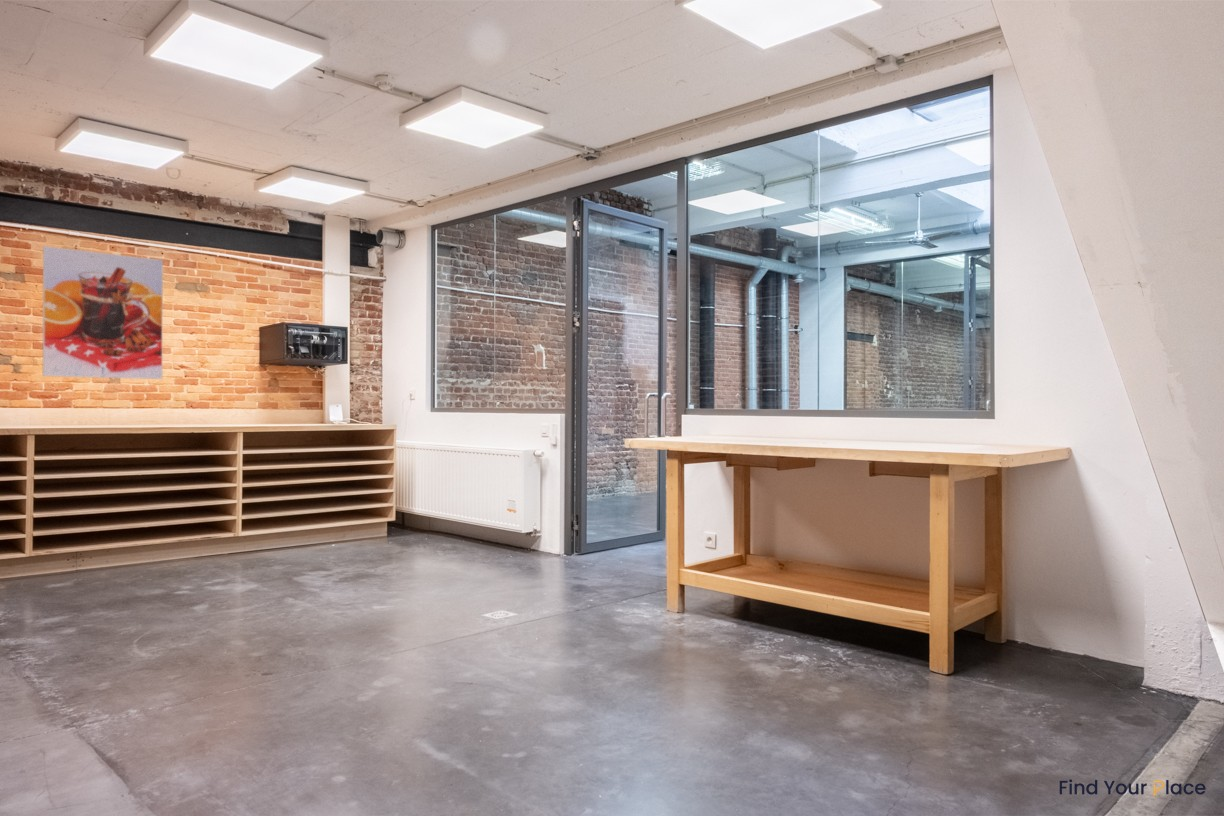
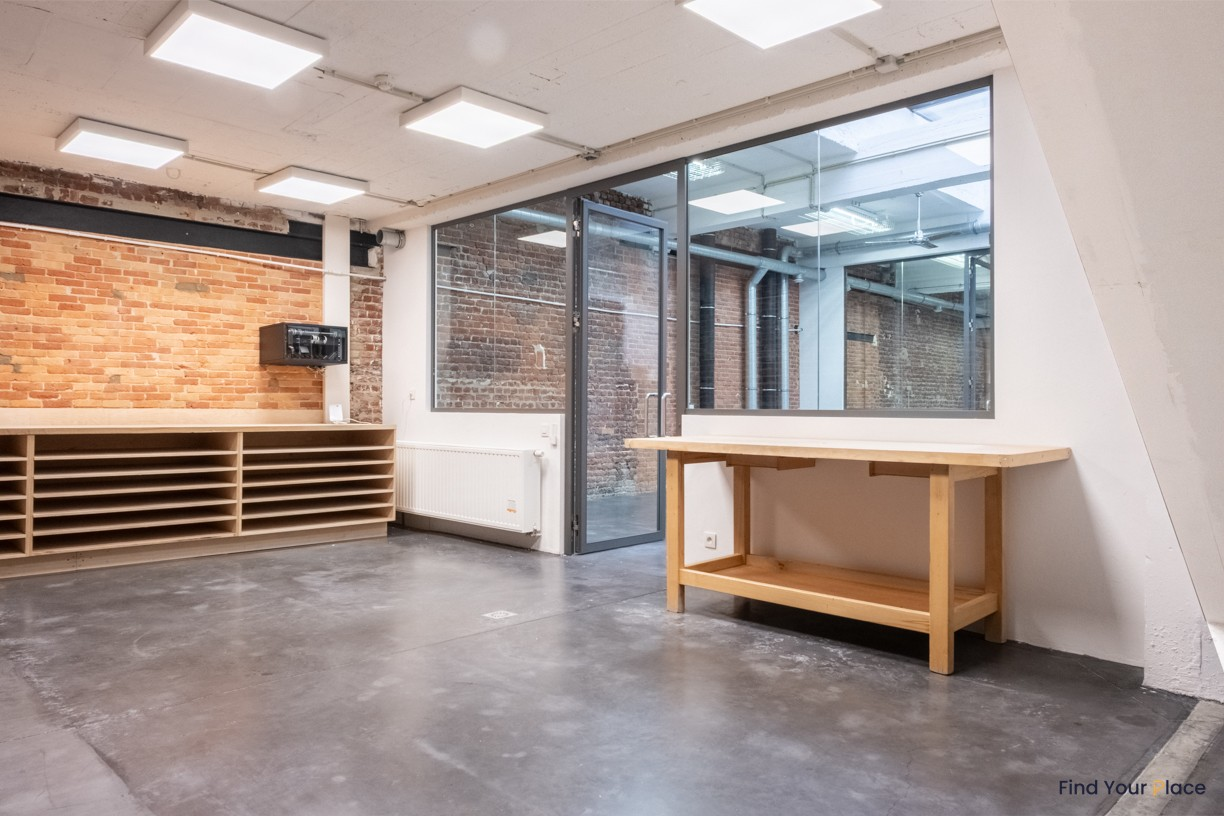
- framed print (105, 315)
